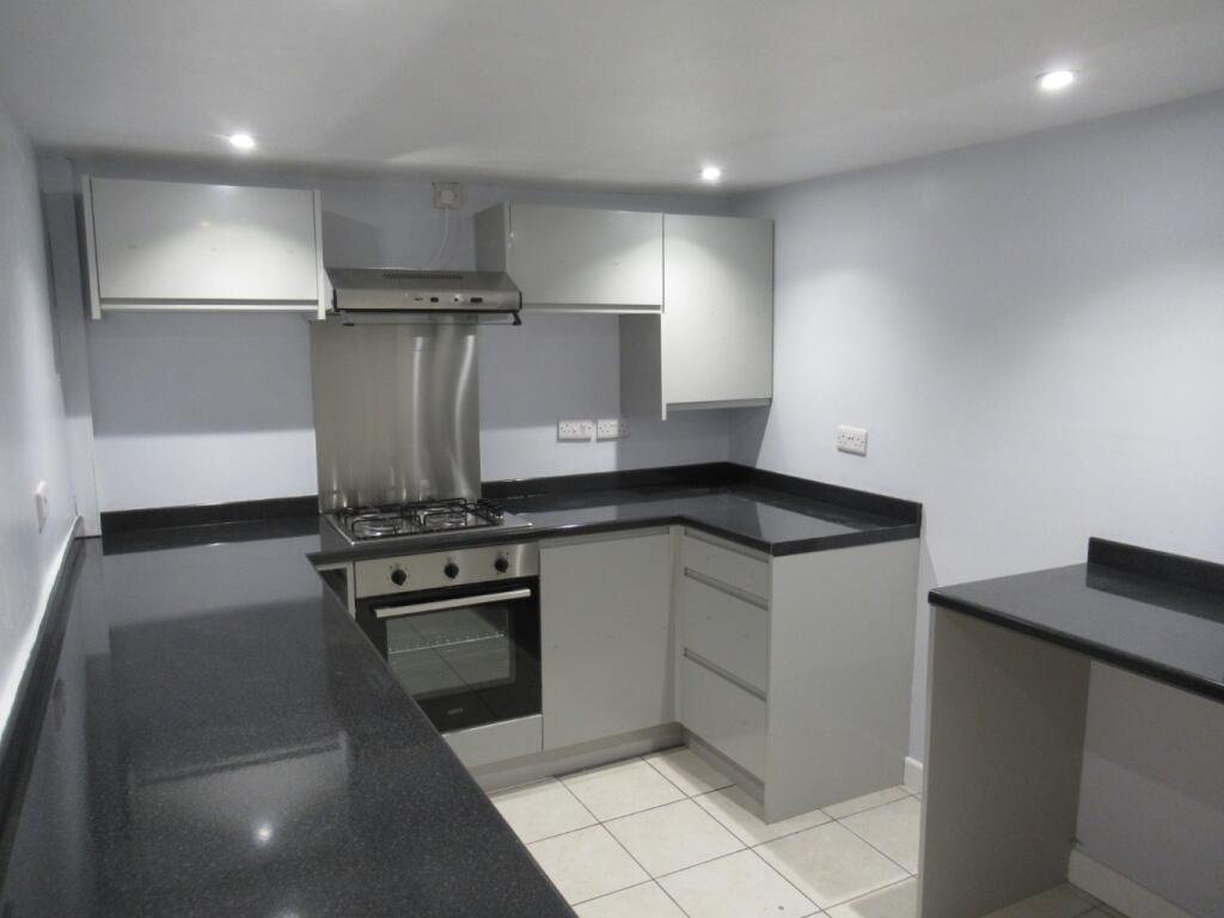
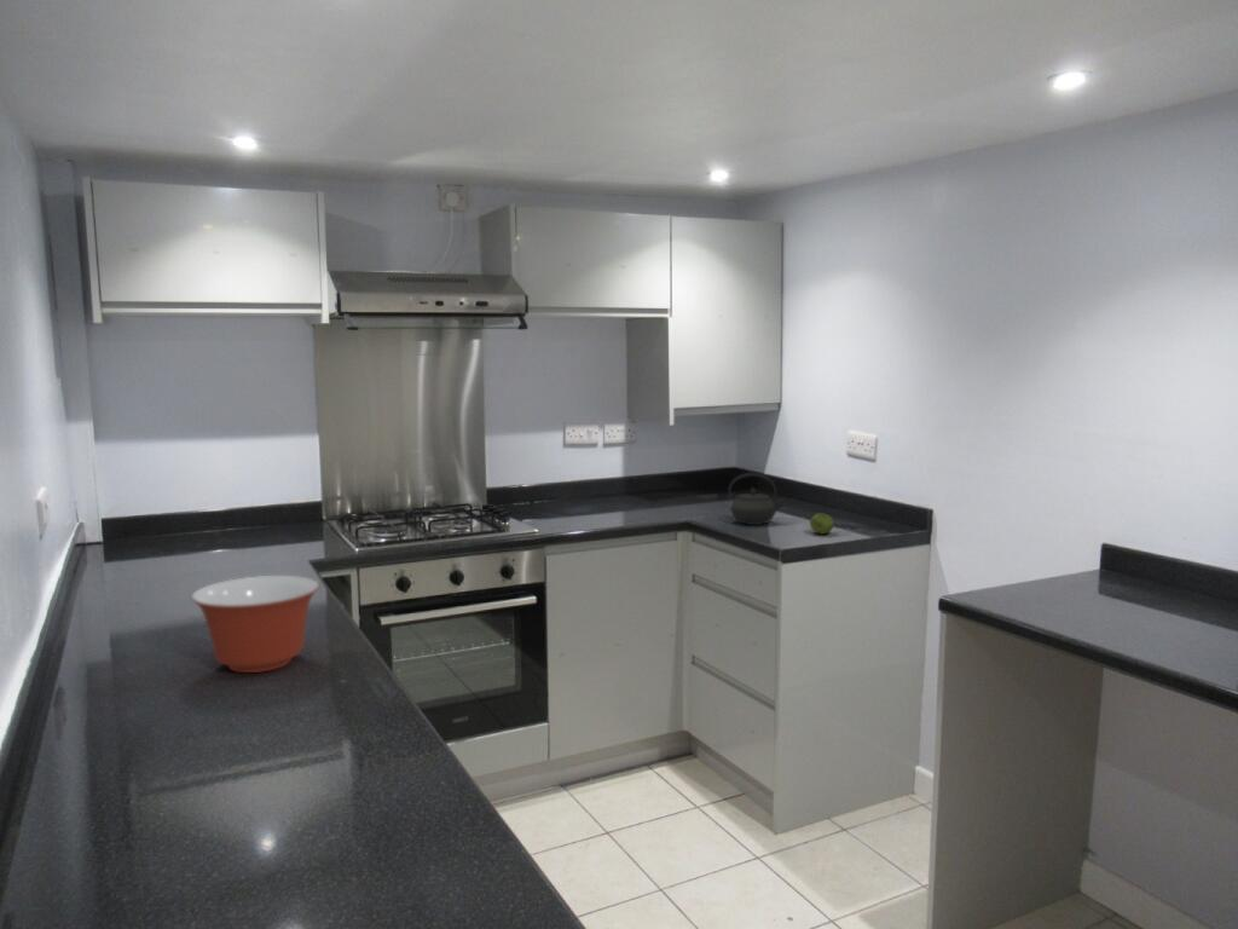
+ mixing bowl (258, 625)
+ fruit (821, 523)
+ kettle (756, 497)
